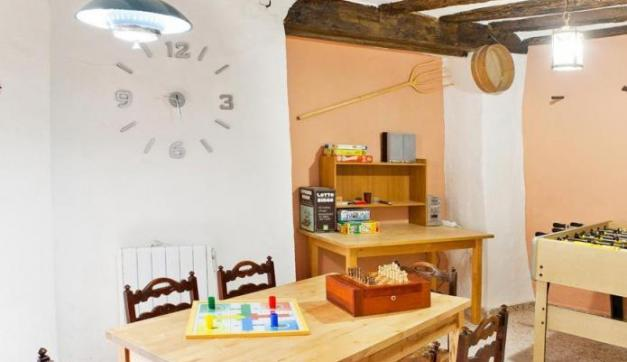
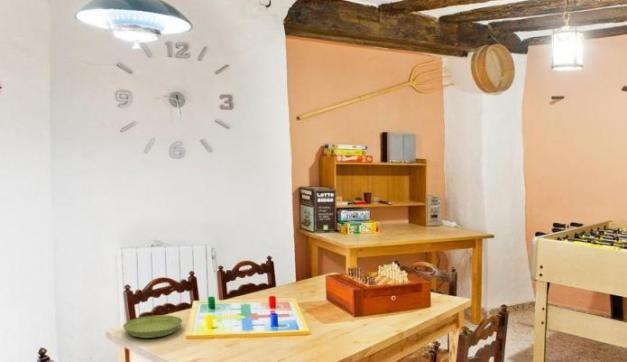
+ saucer (153, 327)
